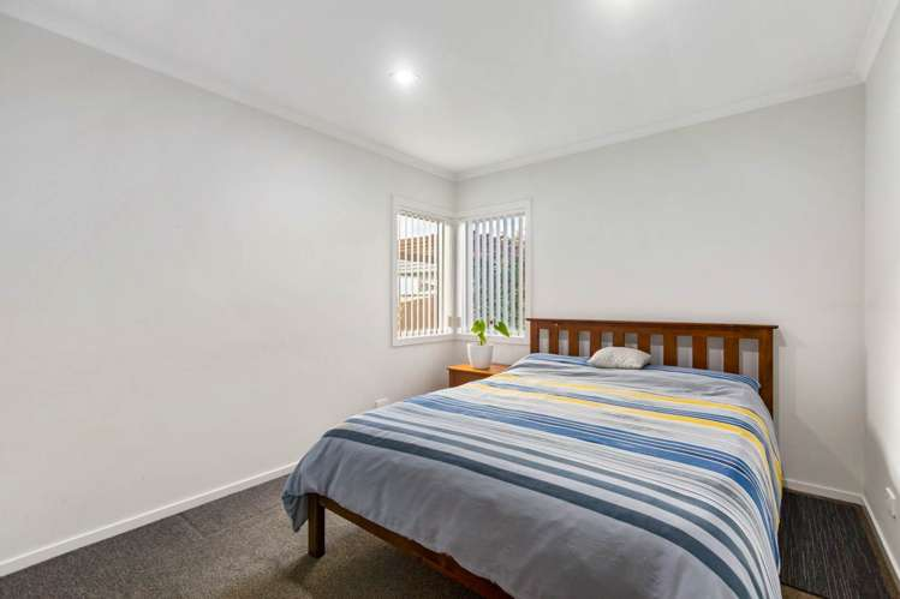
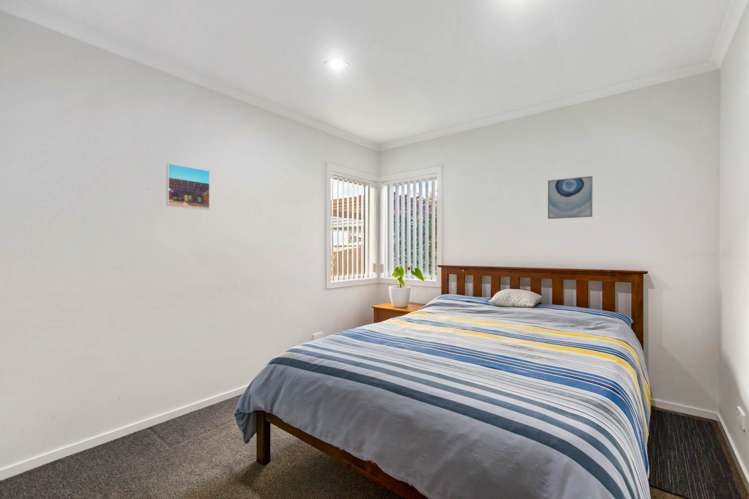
+ wall art (569, 198)
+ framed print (188, 187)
